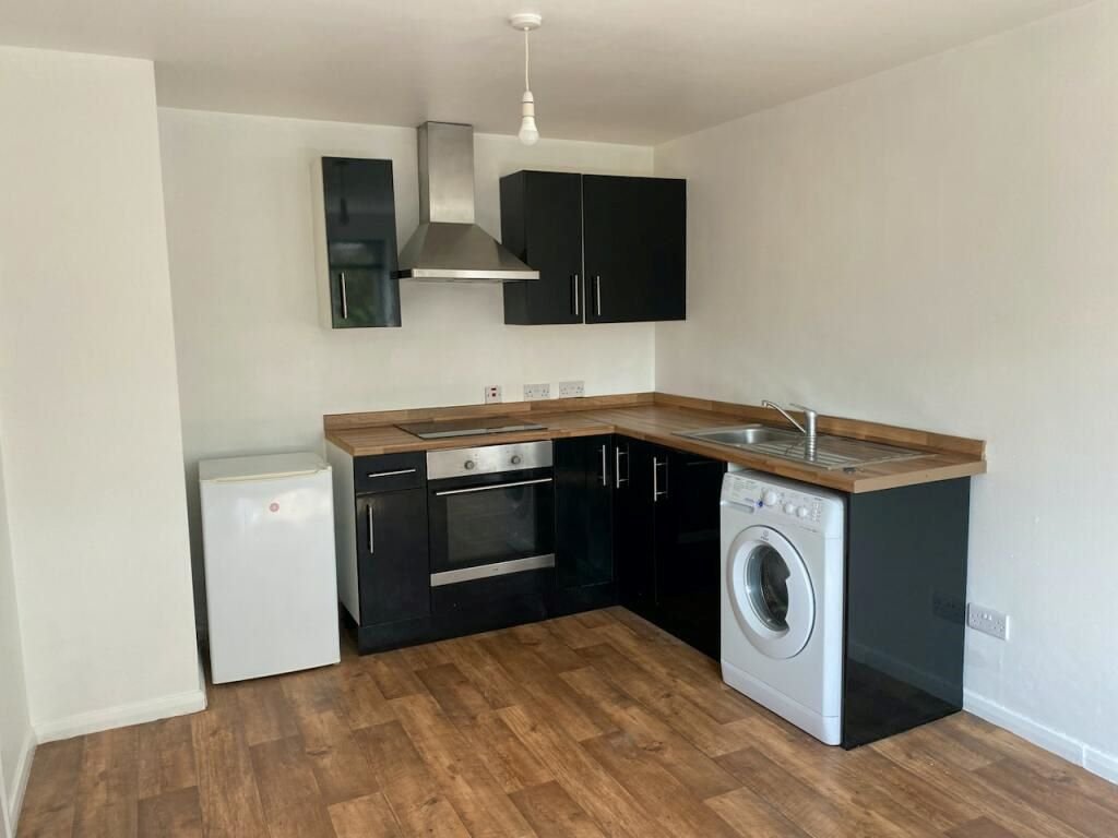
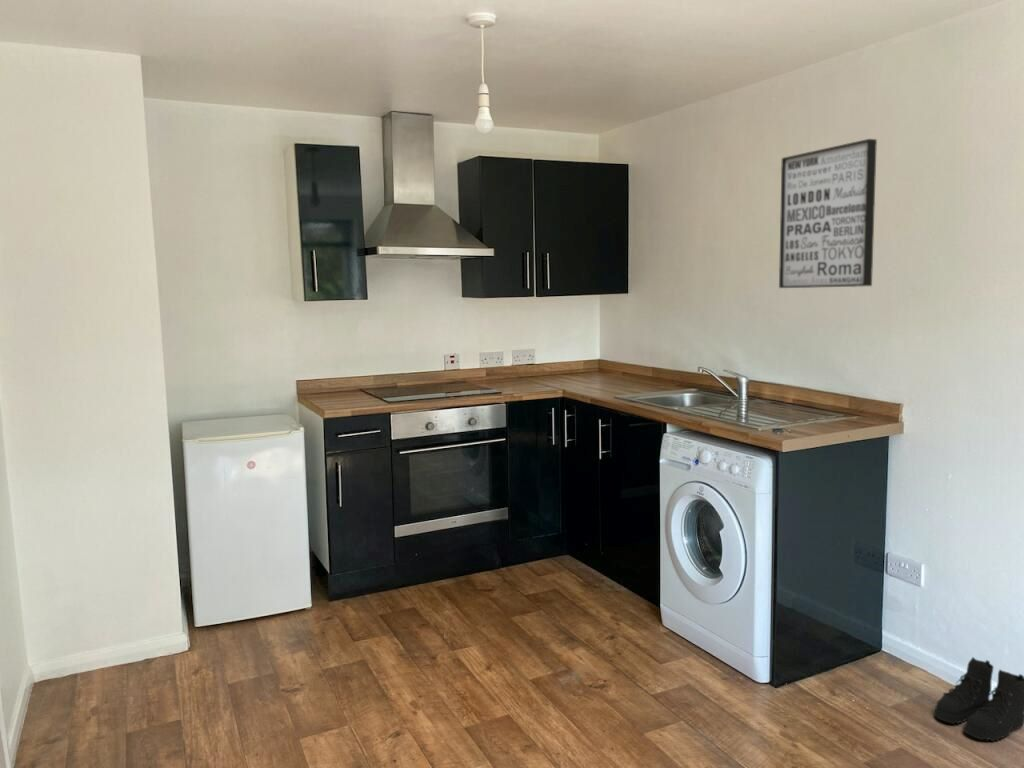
+ wall art (824, 218)
+ boots (980, 694)
